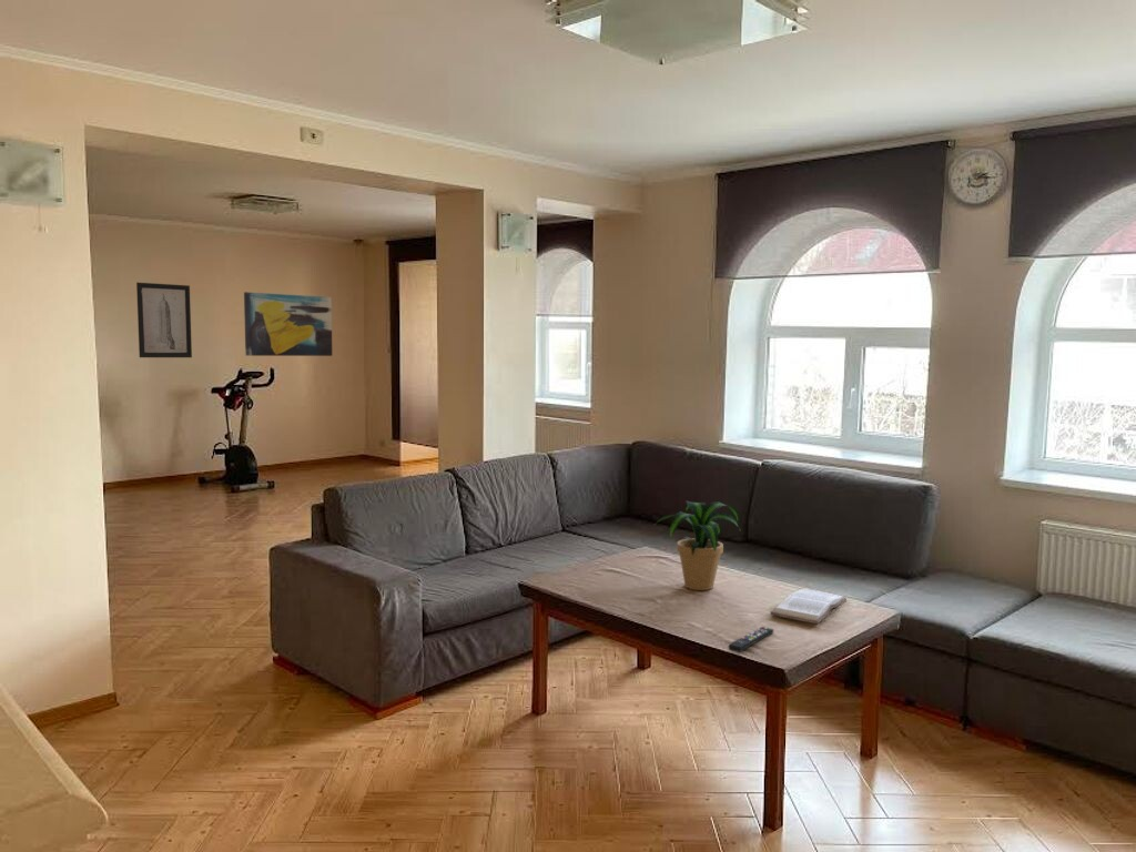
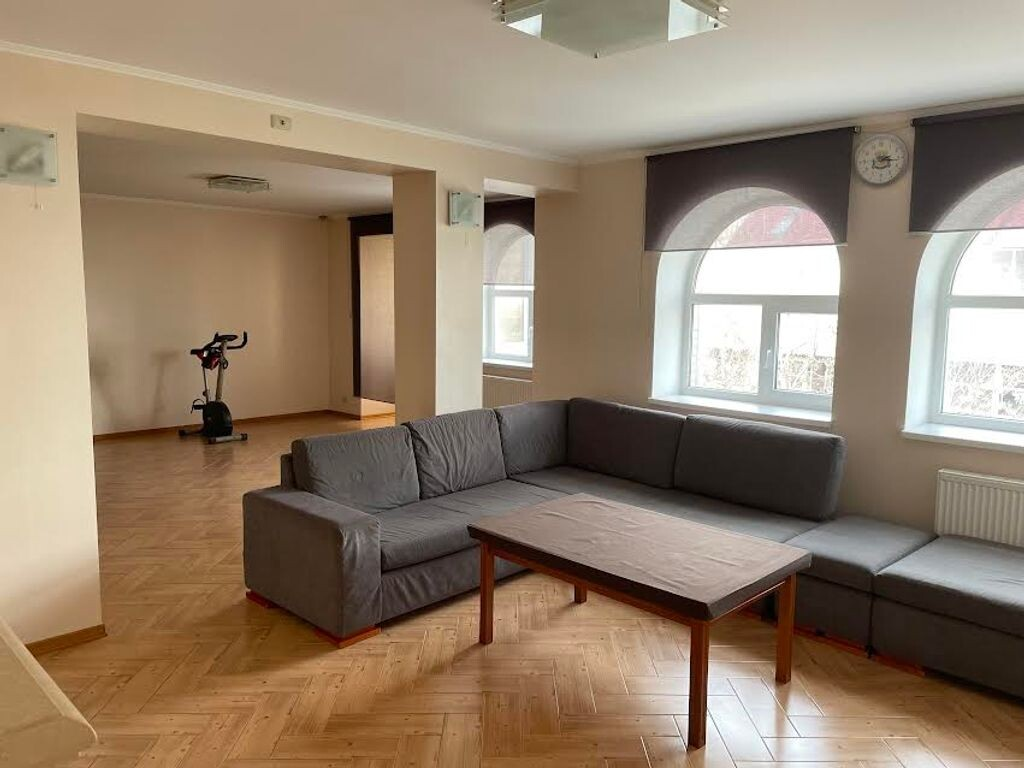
- wall art (164, 321)
- potted plant (700, 545)
- book (809, 602)
- wall art (290, 325)
- remote control (751, 638)
